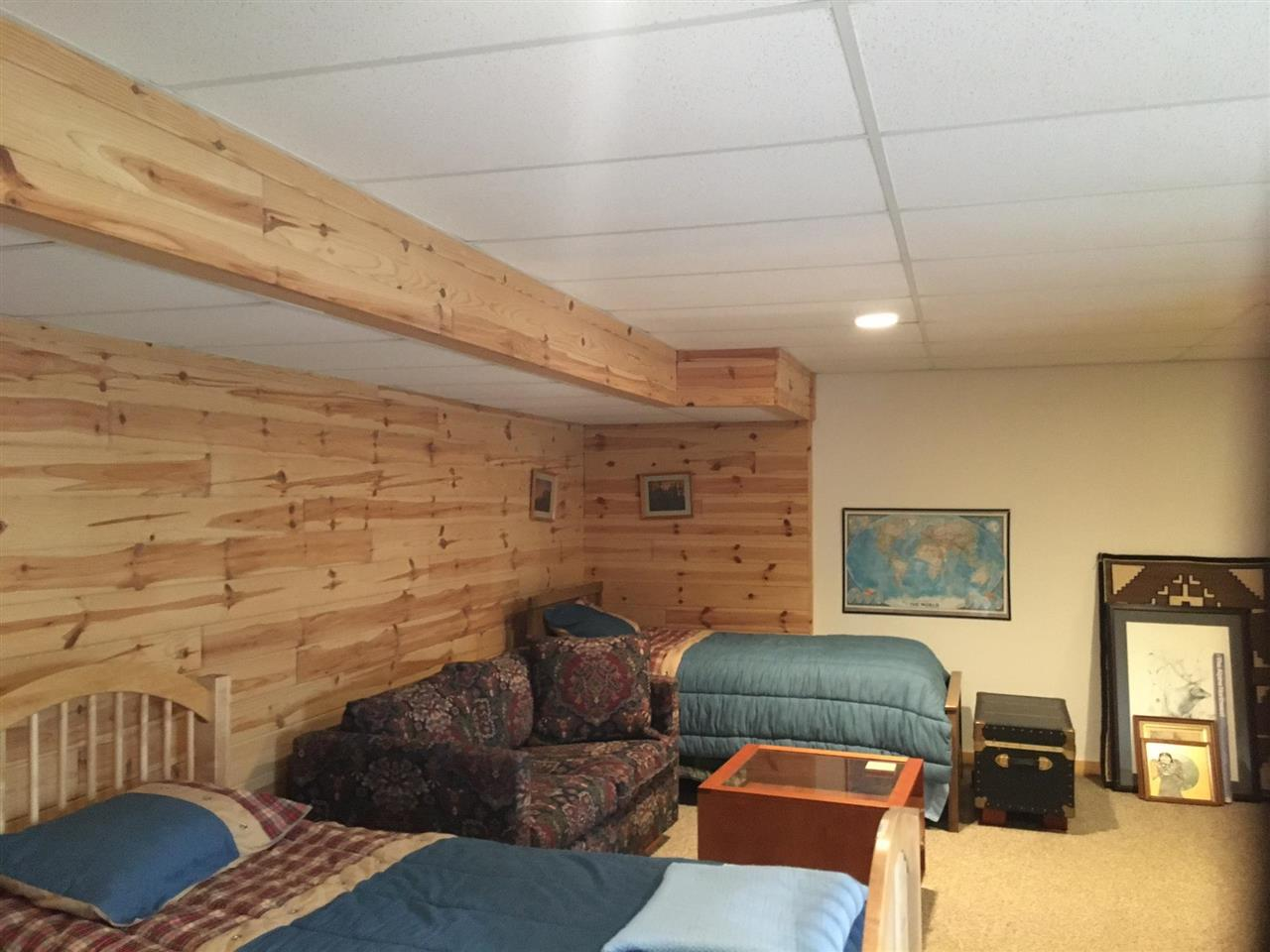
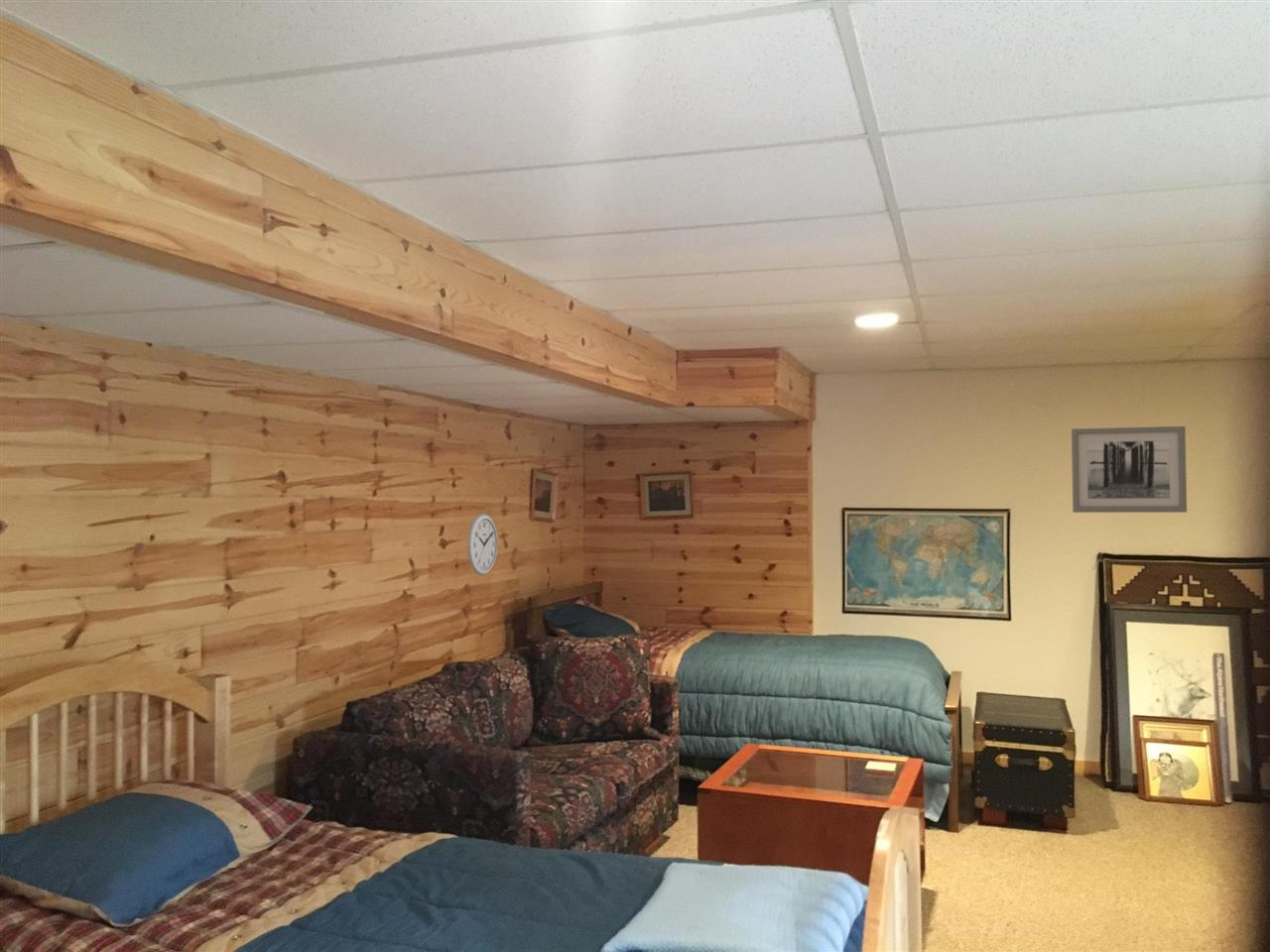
+ wall art (1128, 469)
+ wall clock (483, 544)
